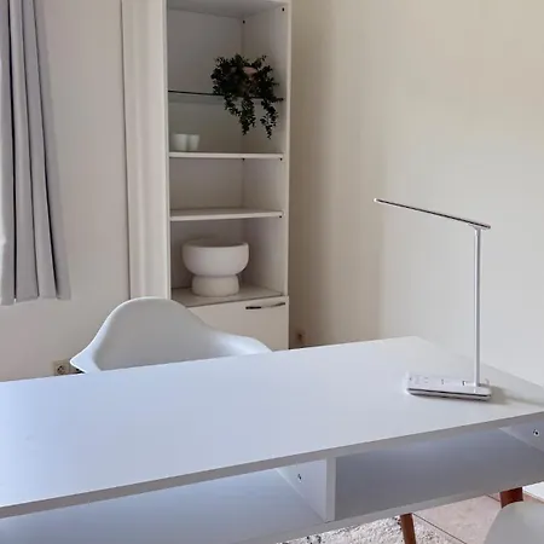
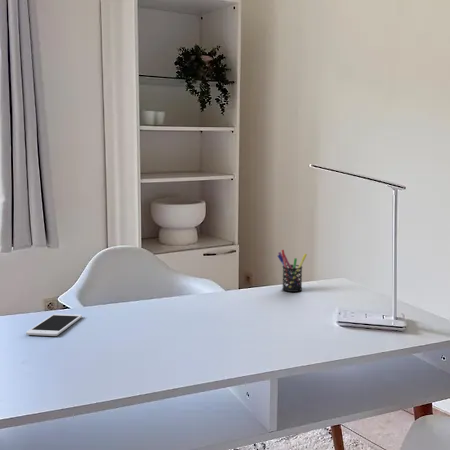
+ pen holder (291, 270)
+ cell phone (55, 324)
